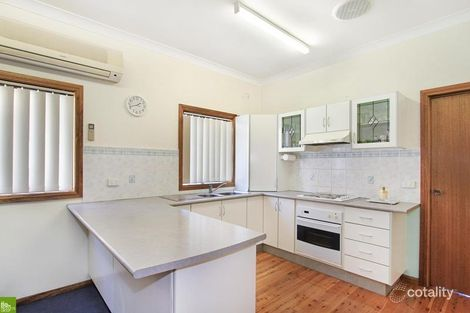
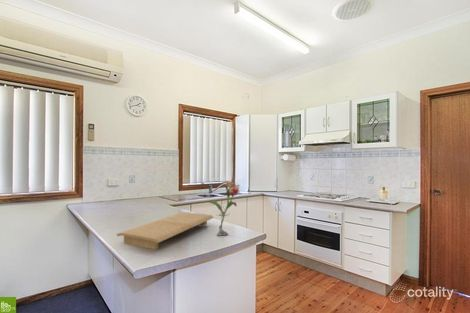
+ cutting board (171, 227)
+ flower (226, 210)
